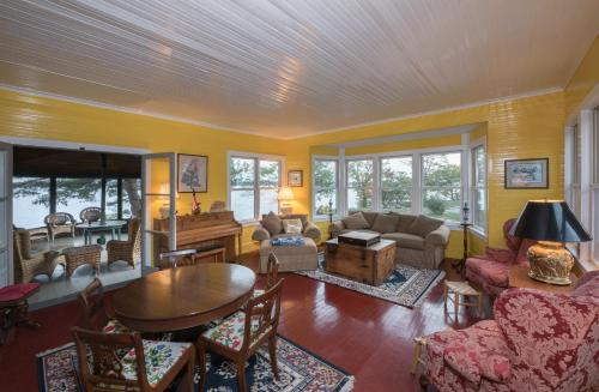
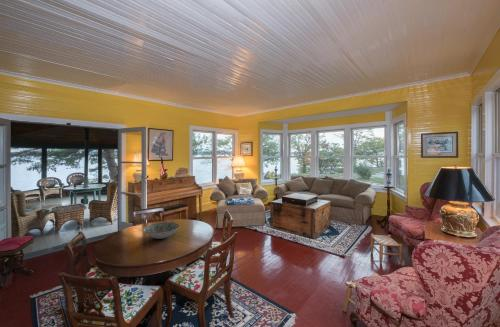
+ decorative bowl (161, 232)
